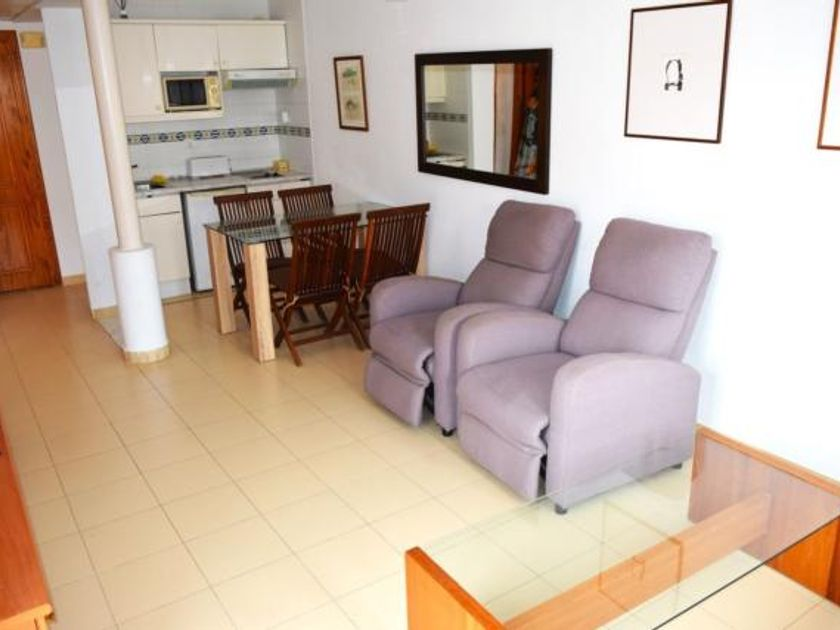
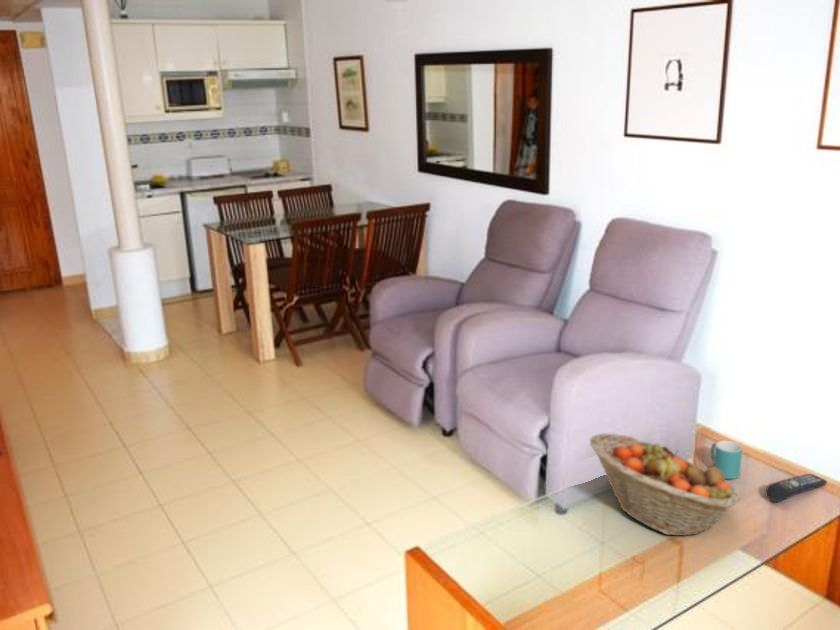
+ remote control (796, 486)
+ mug (723, 457)
+ fruit basket (660, 477)
